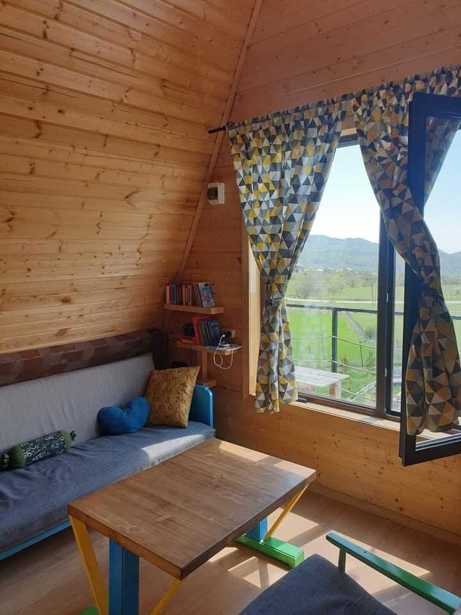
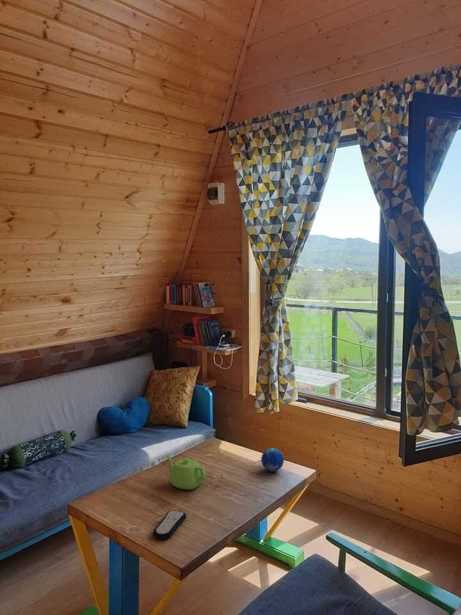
+ remote control (169, 524)
+ teapot (185, 471)
+ decorative orb (272, 459)
